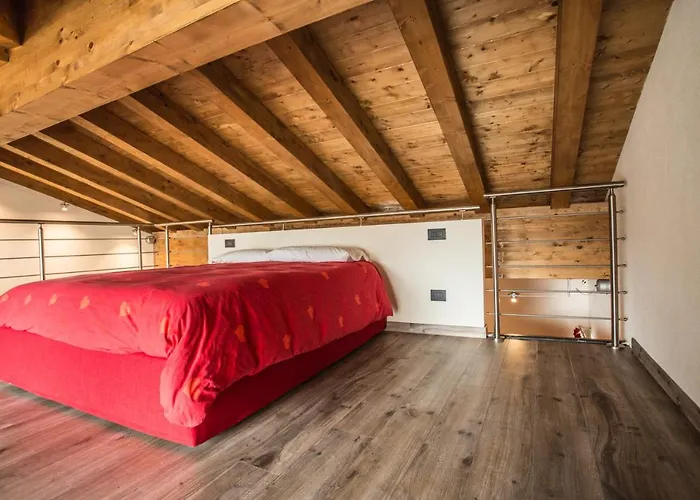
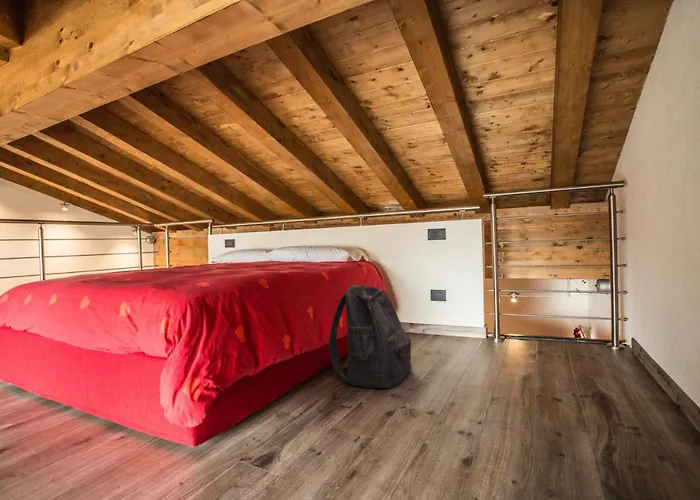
+ backpack (371, 330)
